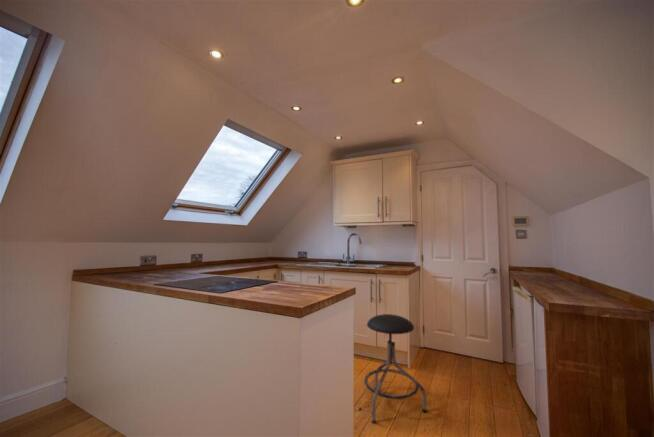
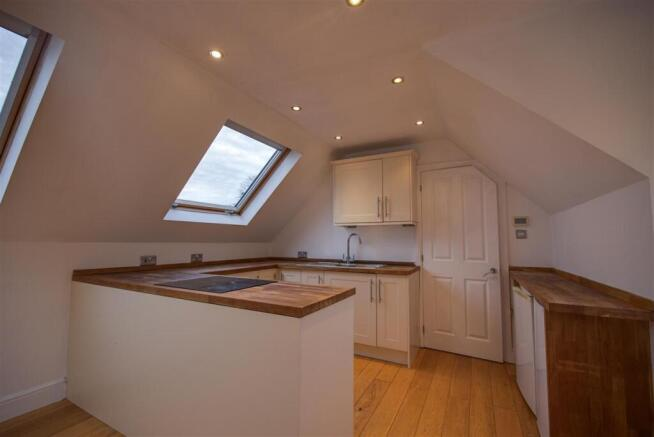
- stool (388, 362)
